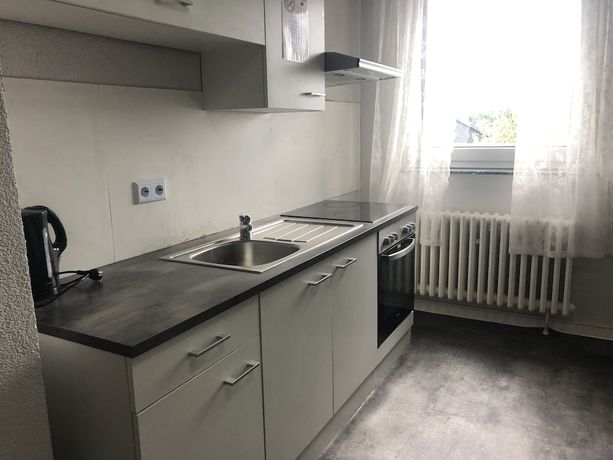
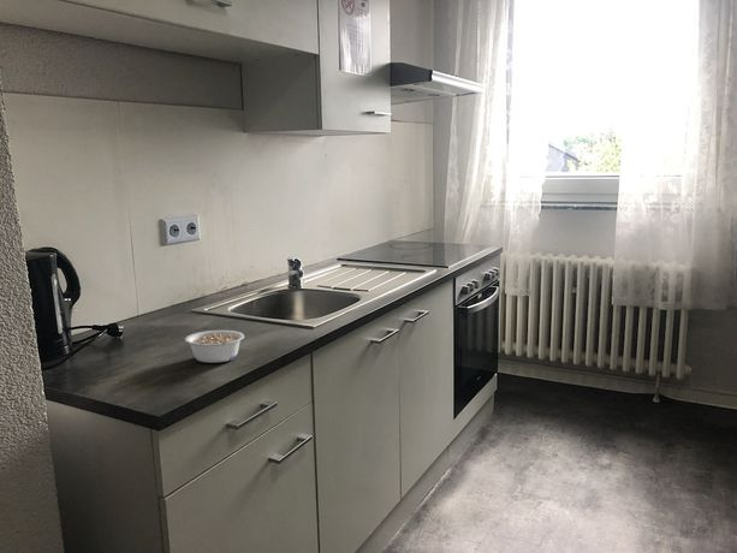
+ legume (216, 345)
